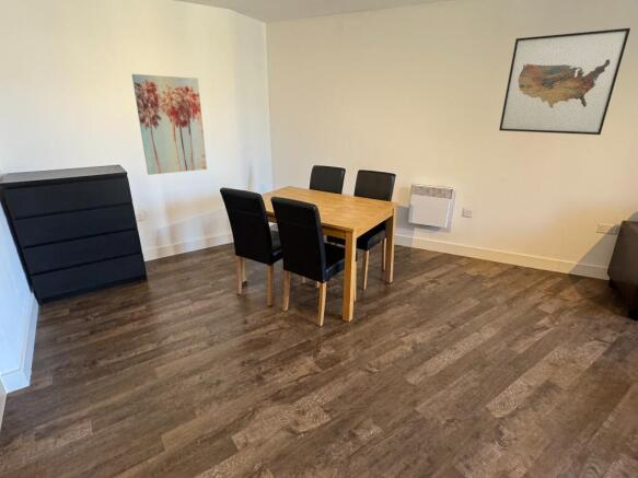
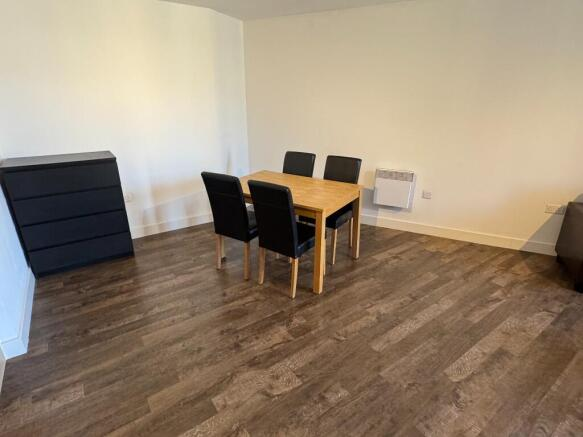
- wall art (173, 126)
- wall art (557, 85)
